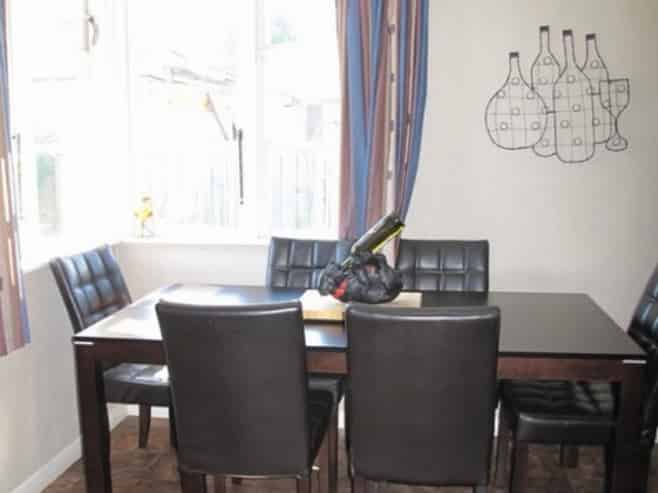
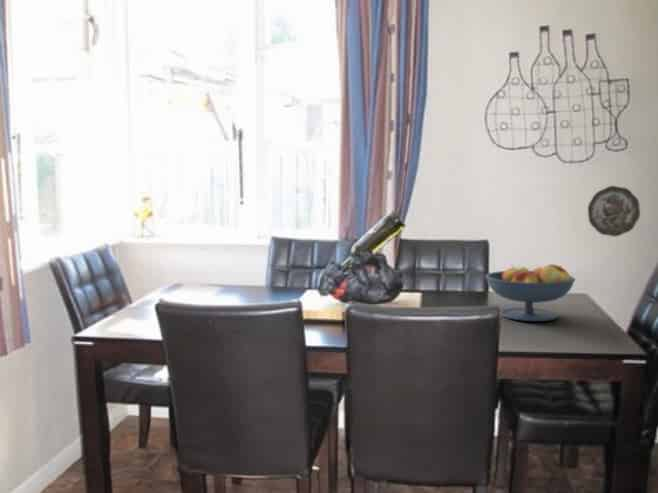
+ decorative plate (613, 211)
+ fruit bowl (529, 289)
